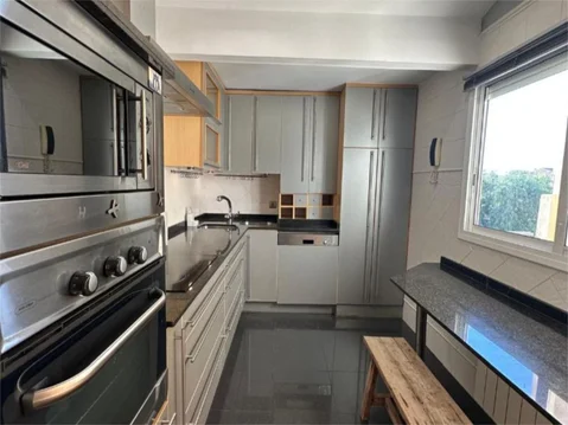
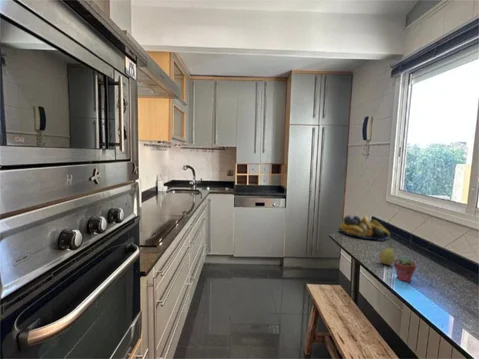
+ potted succulent (404, 267)
+ fruit (387, 253)
+ fruit bowl (363, 225)
